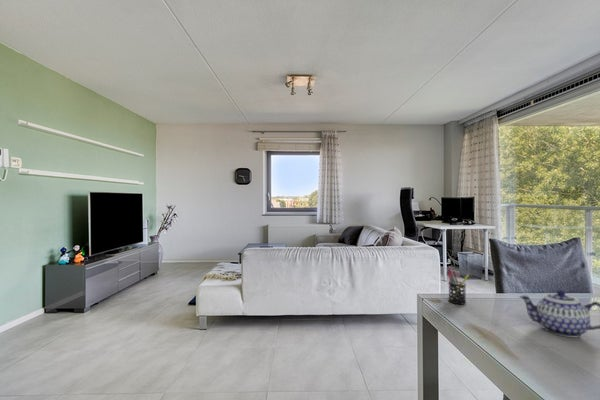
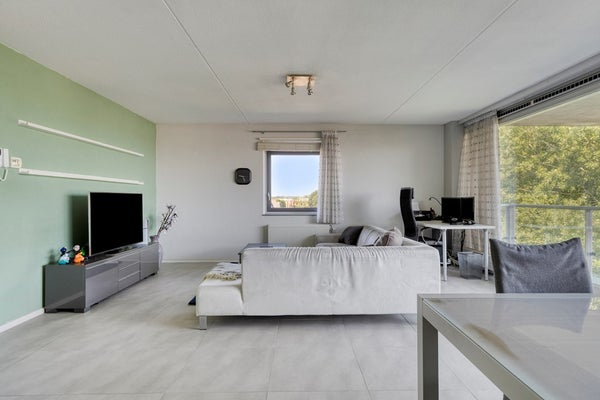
- pen holder (455, 285)
- teapot (561, 310)
